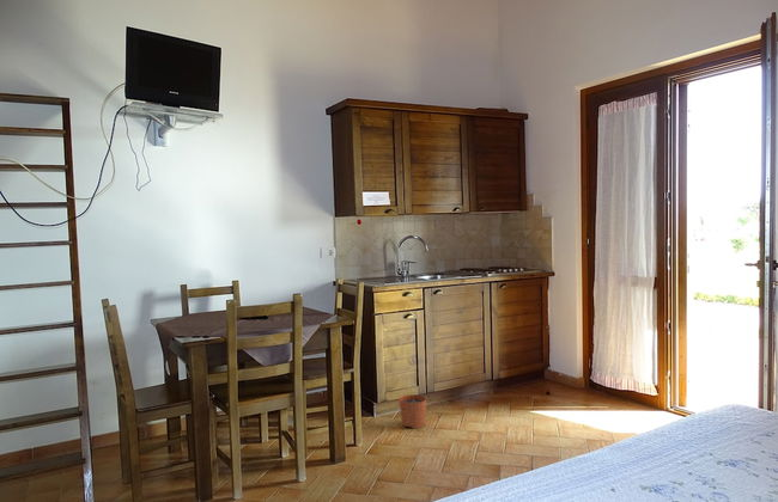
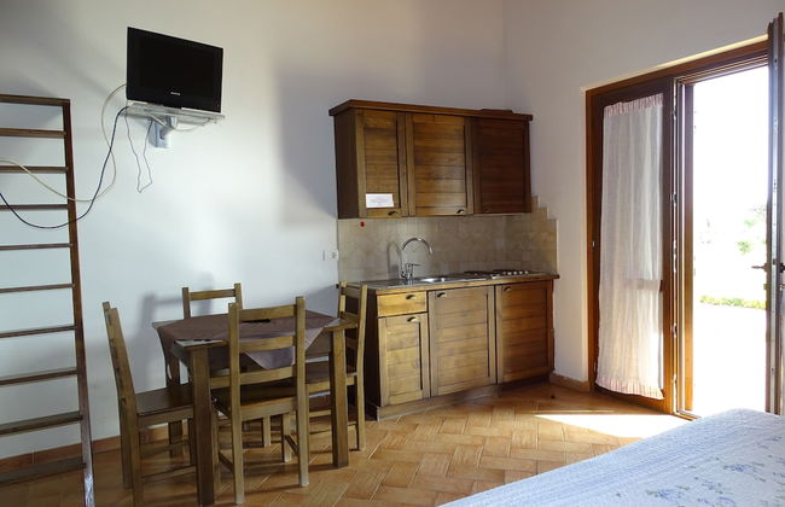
- plant pot (413, 404)
